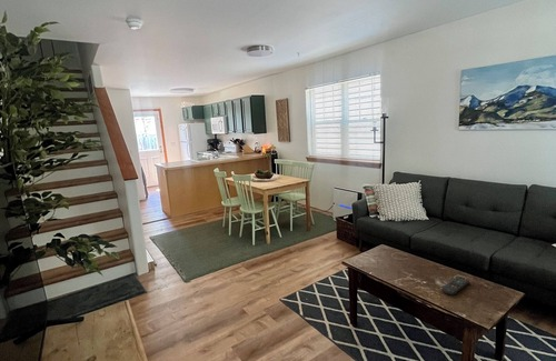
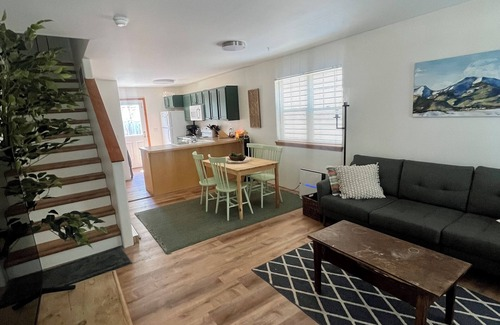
- remote control (455, 284)
